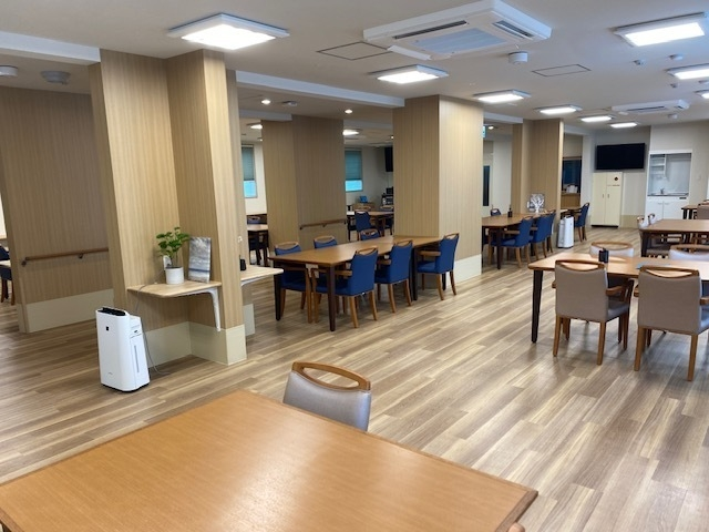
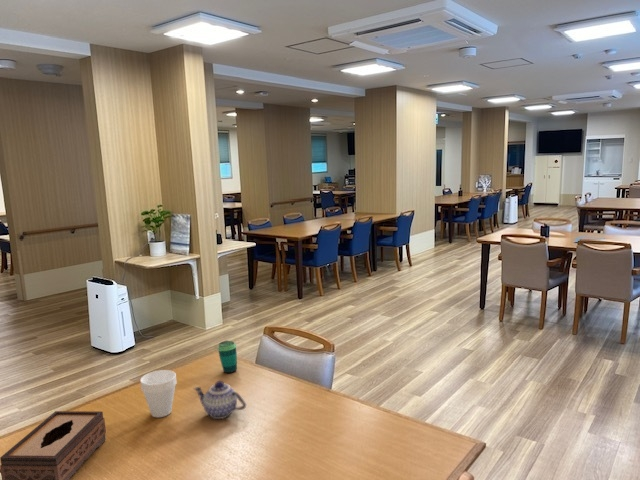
+ cup (227, 356)
+ tissue box (57, 447)
+ cup (159, 394)
+ teapot (219, 397)
